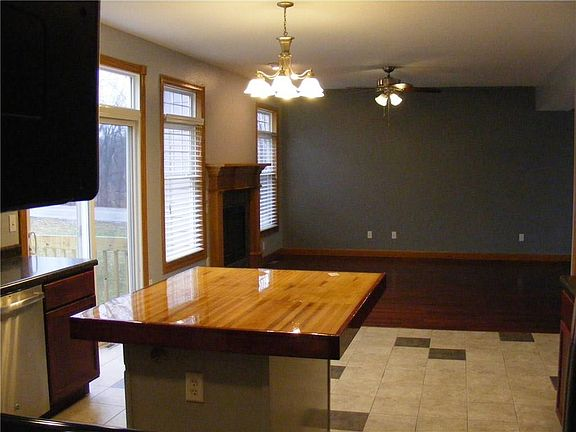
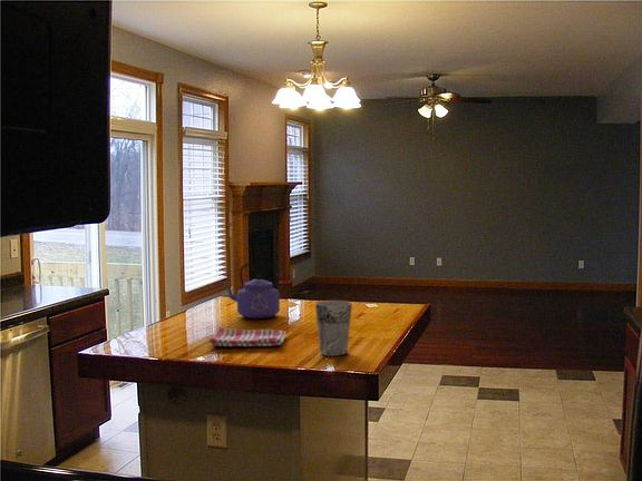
+ dish towel (249, 336)
+ cup (333, 327)
+ kettle (251, 288)
